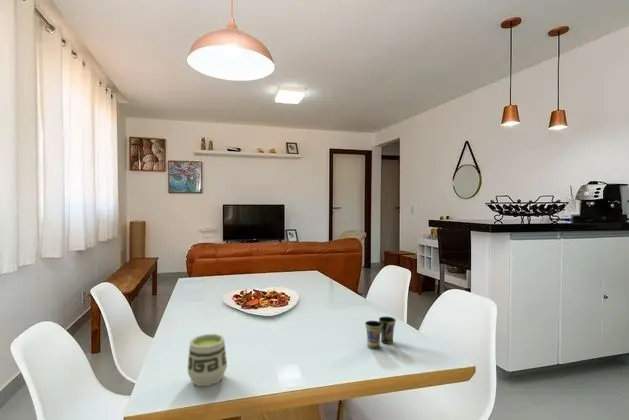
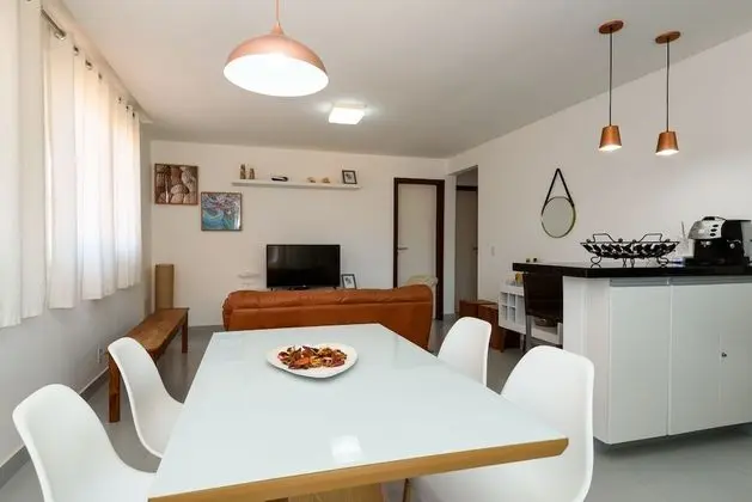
- cup (207, 359)
- cup (380, 332)
